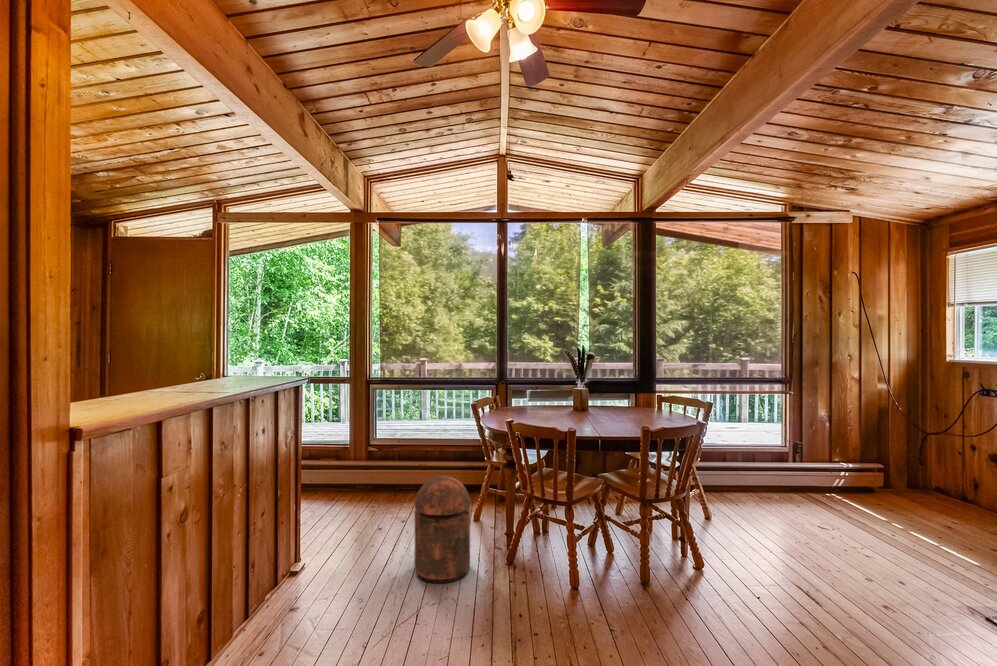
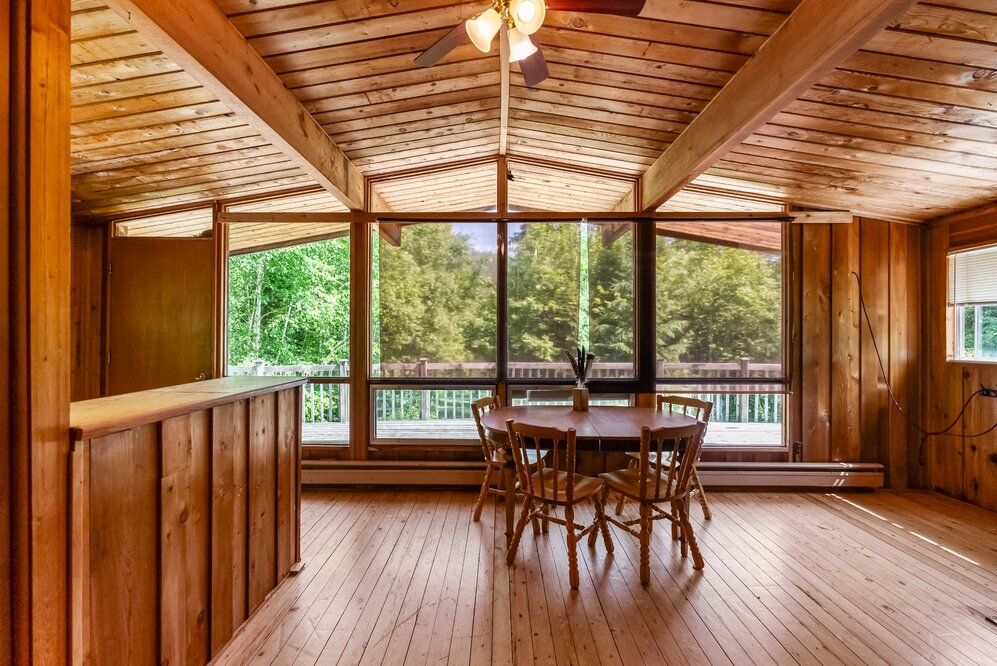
- trash can (442, 523)
